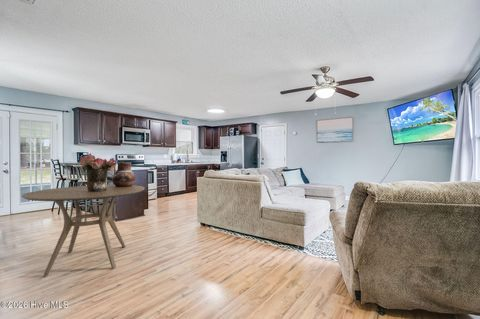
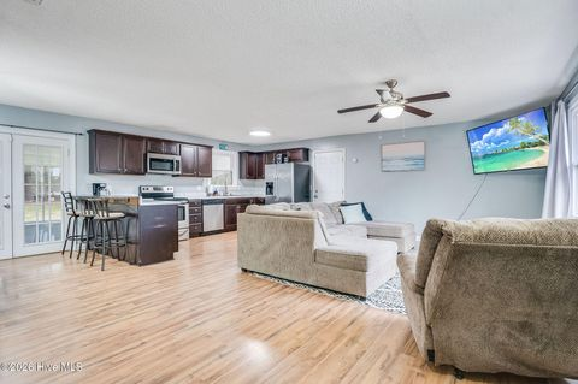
- bouquet (98, 171)
- dining table (90, 224)
- ceramic pot (123, 174)
